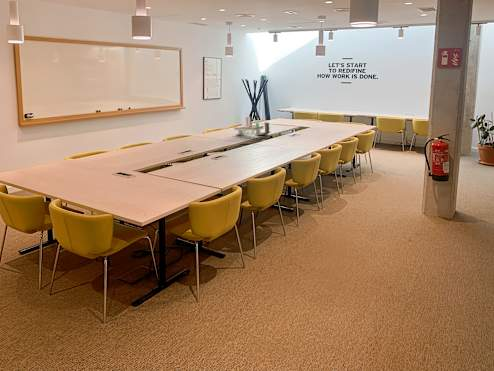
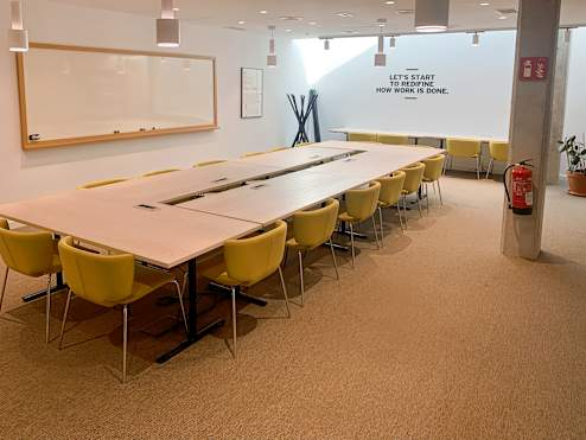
- desk organizer (250, 125)
